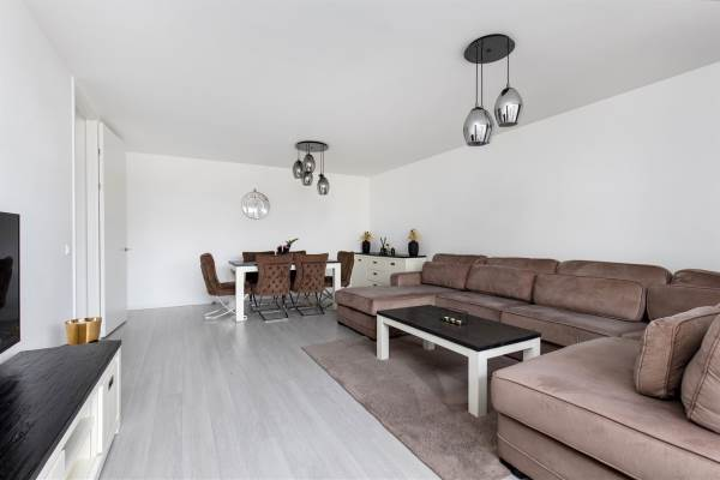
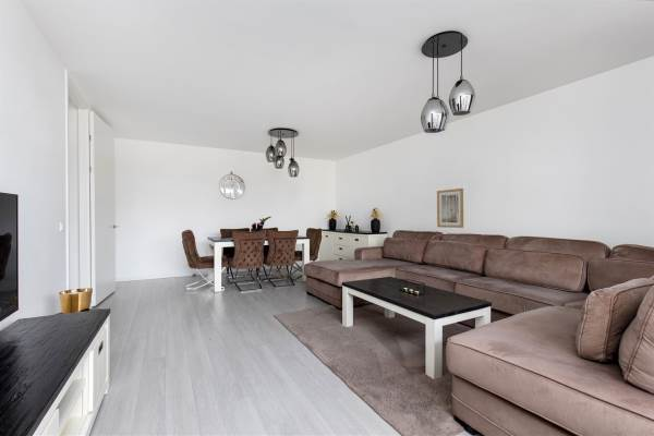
+ wall art (449, 208)
